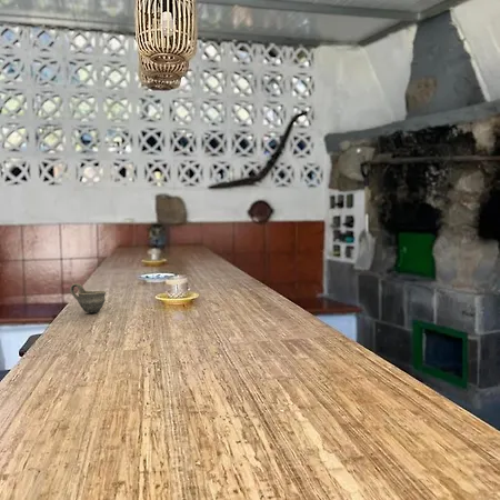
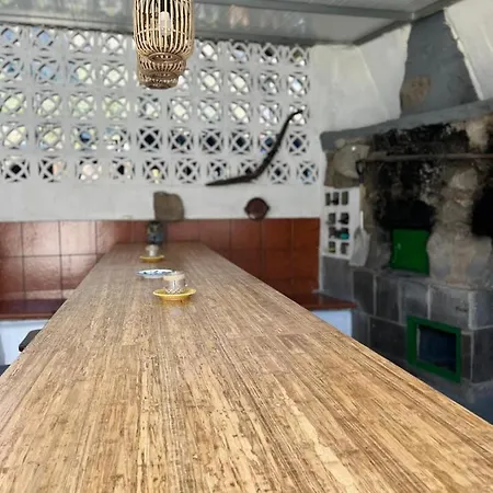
- cup (89, 297)
